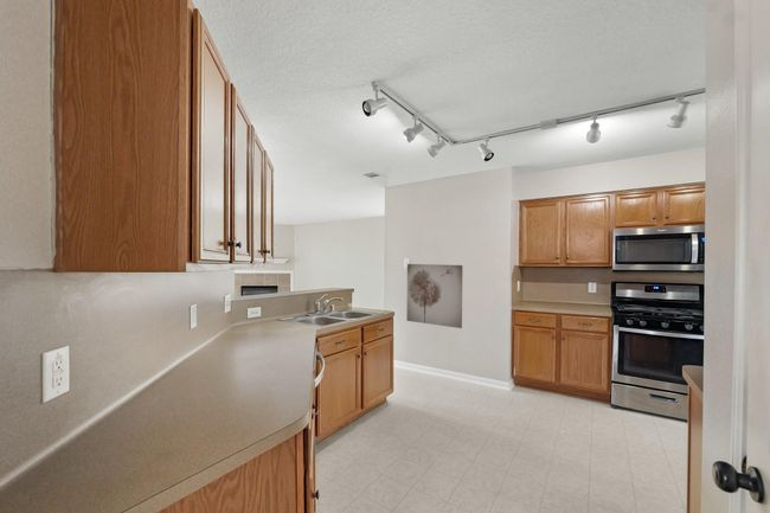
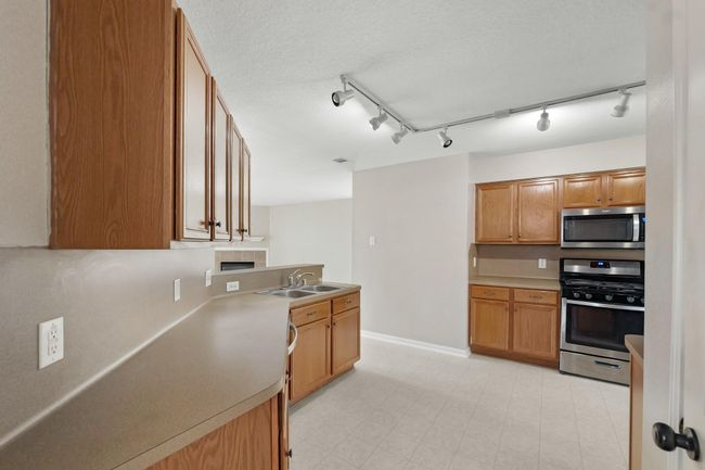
- wall art (432, 294)
